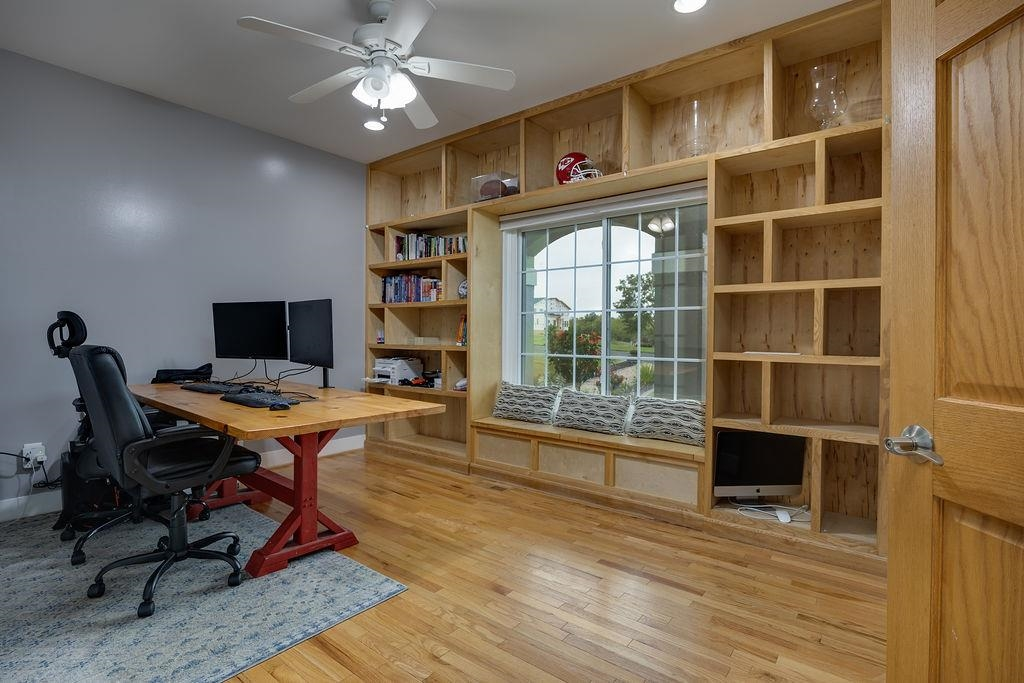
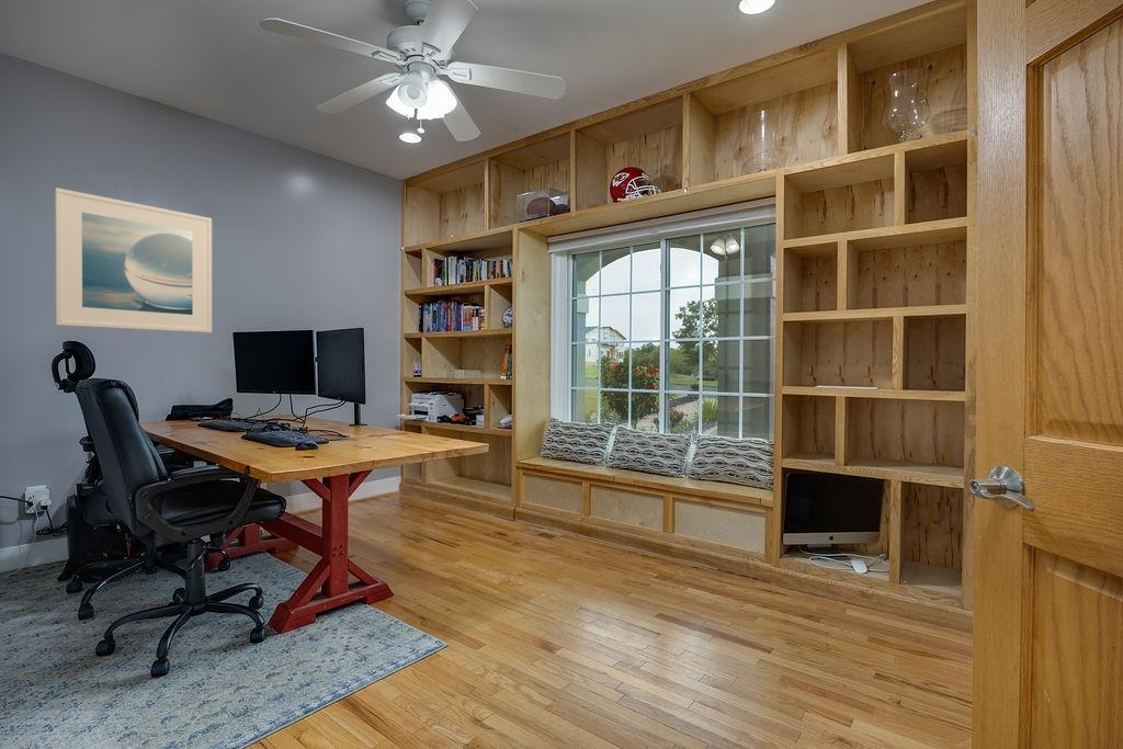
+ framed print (140, 266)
